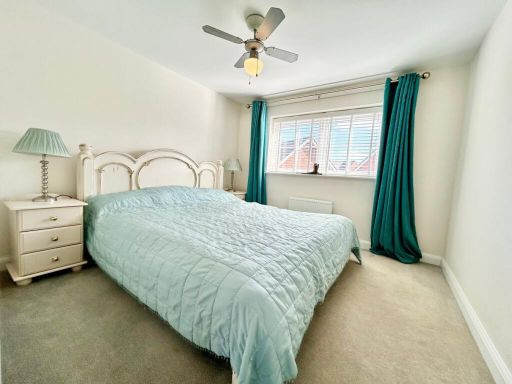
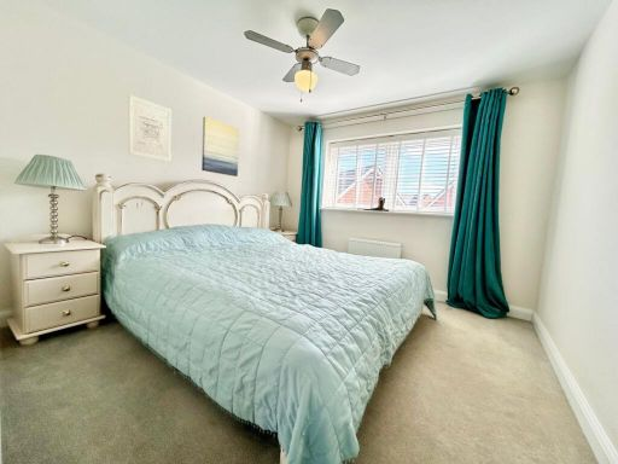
+ wall art (151, 130)
+ wall art (221, 149)
